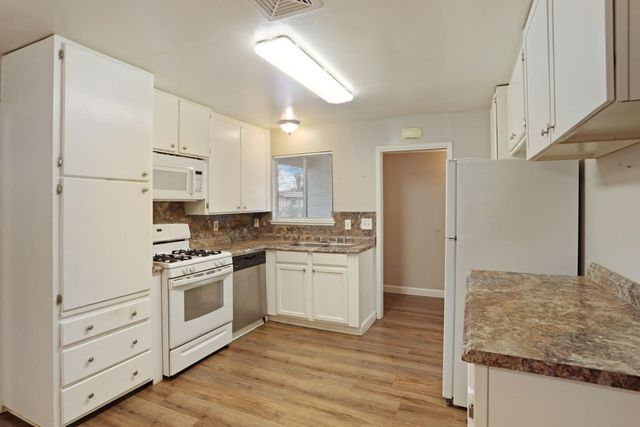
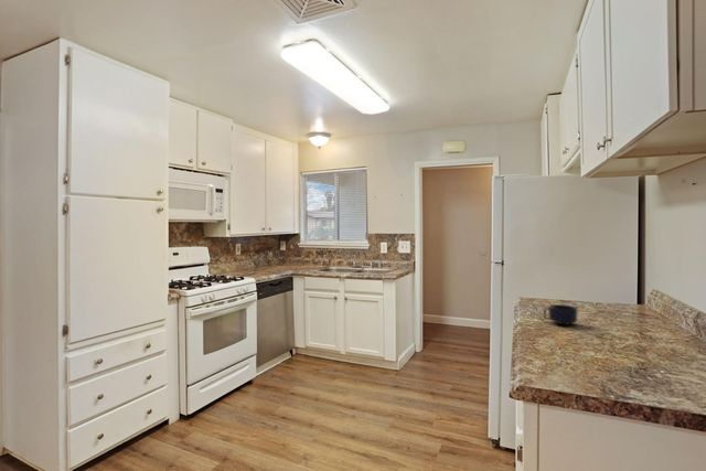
+ mug (559, 314)
